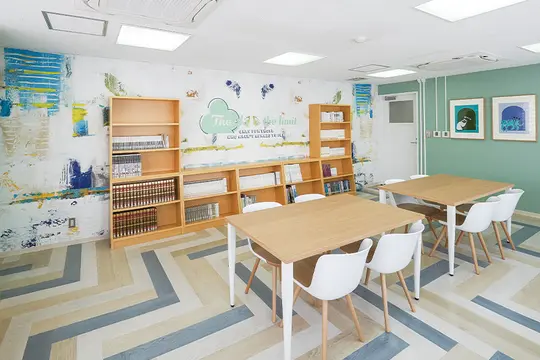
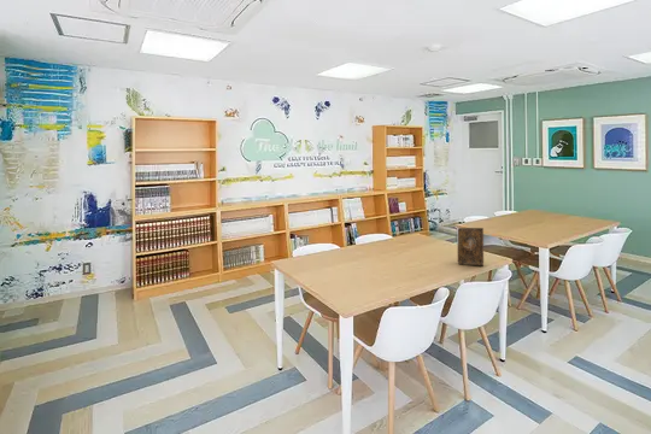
+ book (470, 246)
